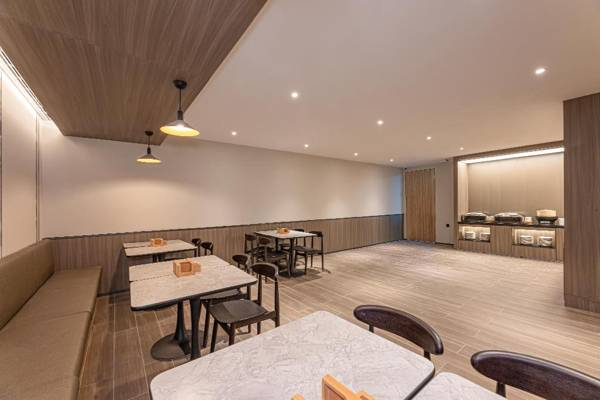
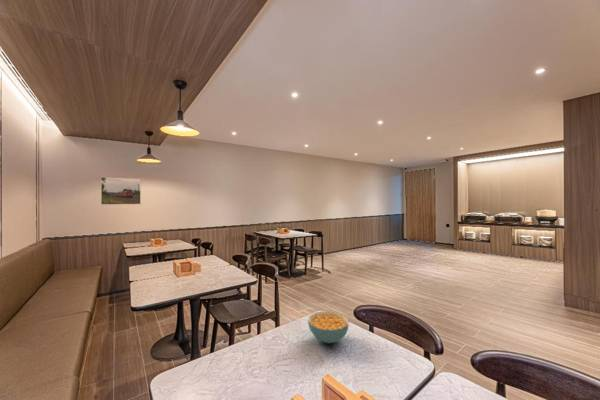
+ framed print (121, 191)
+ cereal bowl (328, 329)
